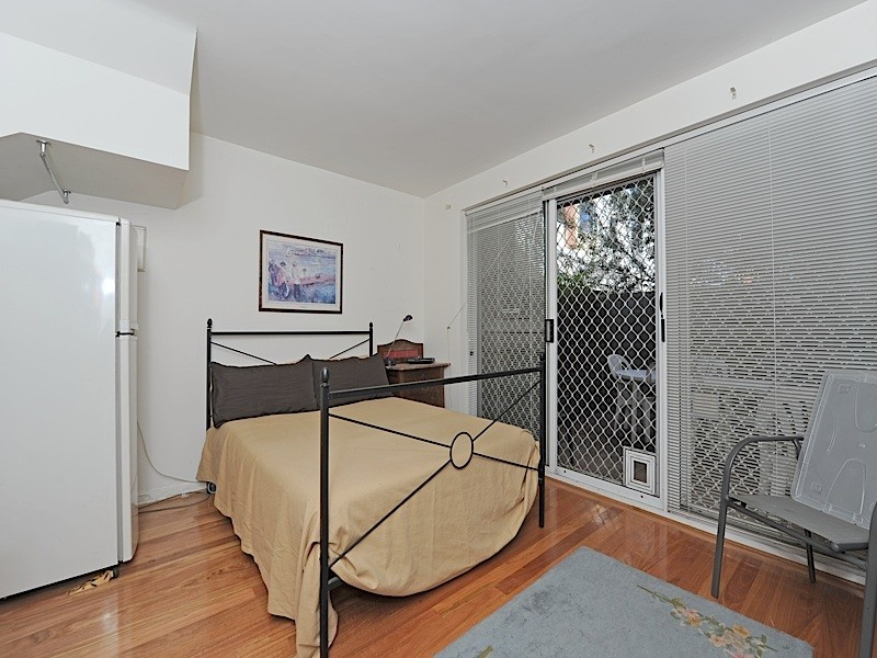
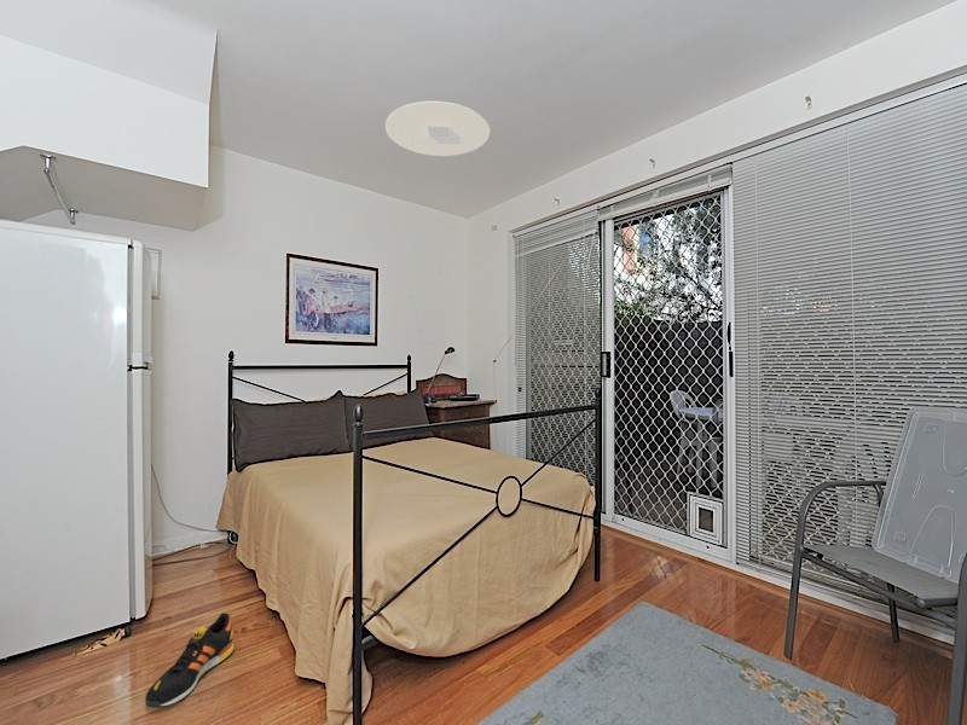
+ ceiling light (438, 126)
+ shoe (193, 655)
